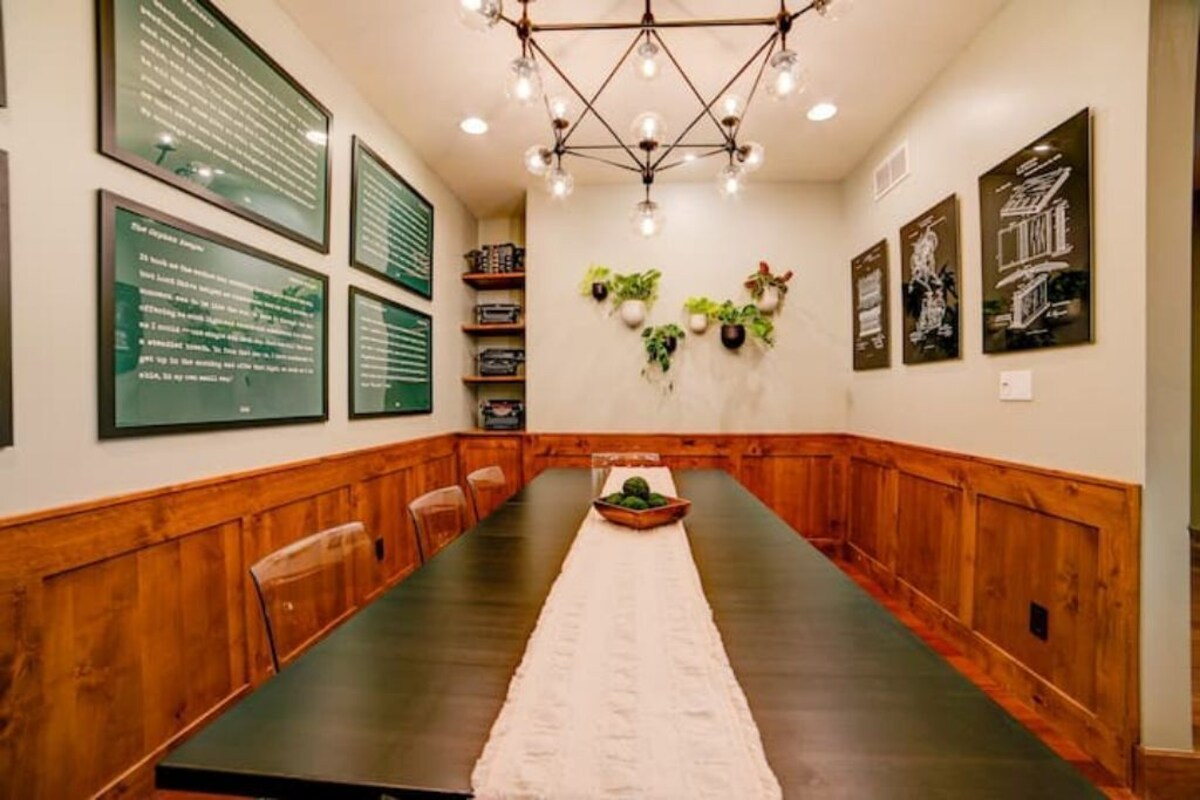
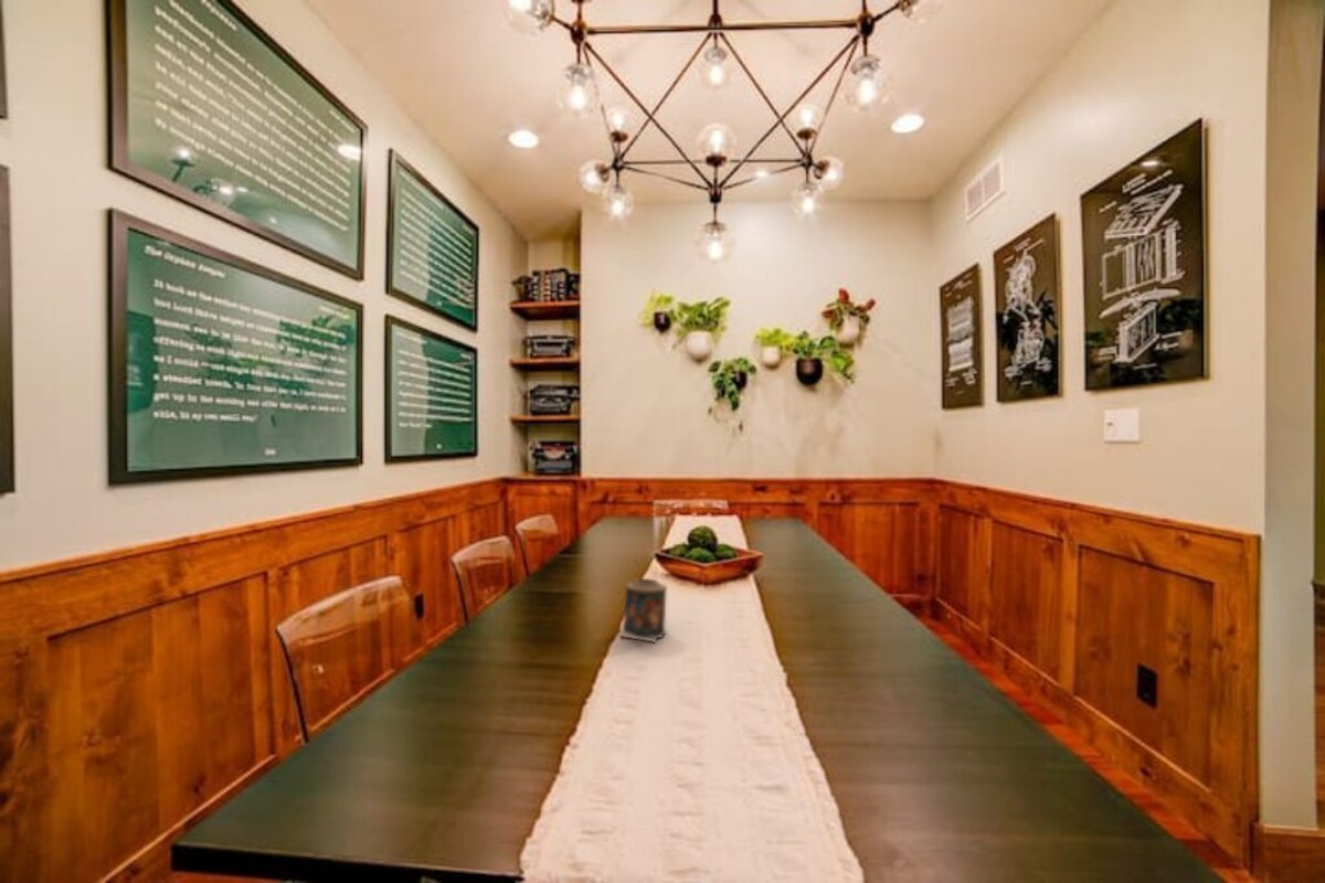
+ candle (645, 607)
